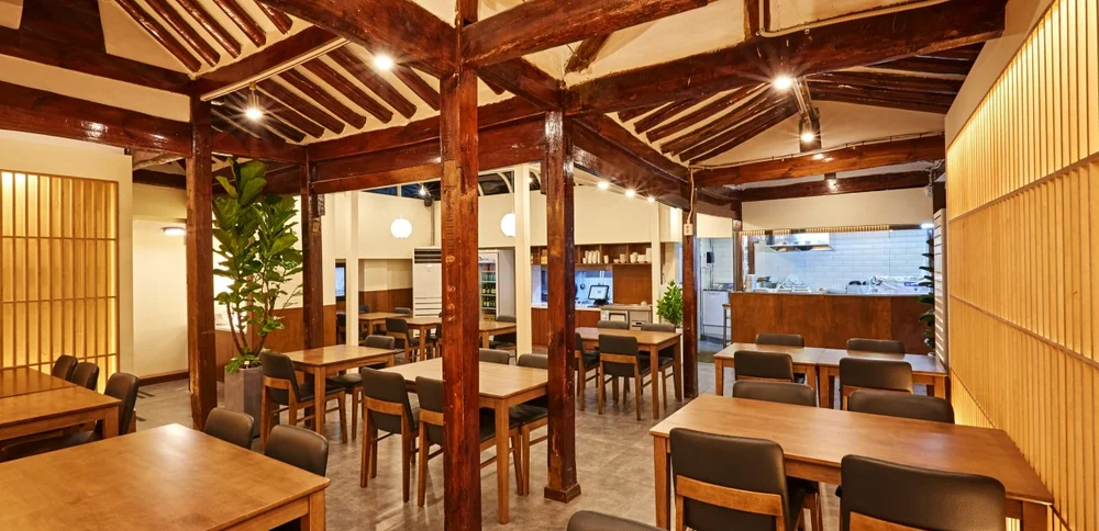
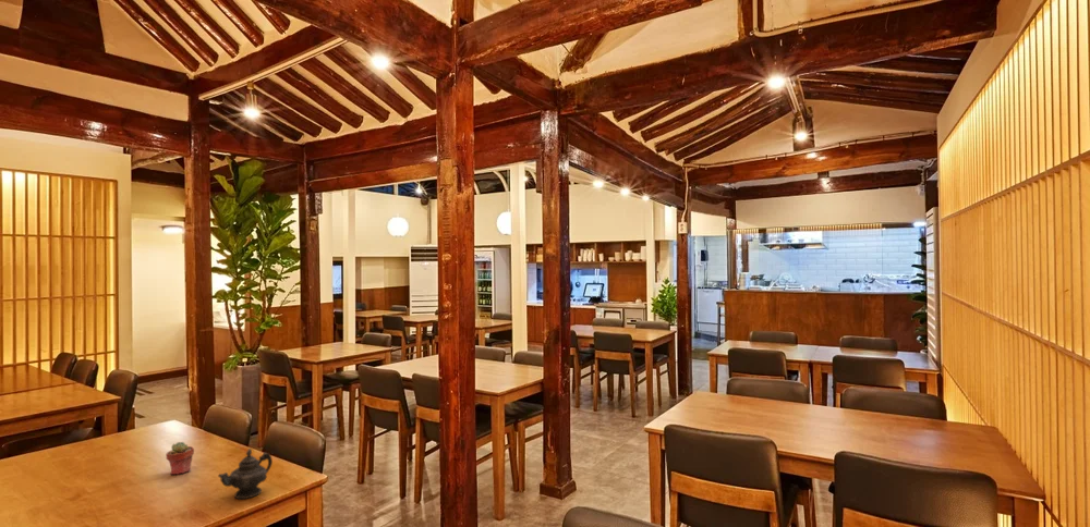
+ teapot (246, 471)
+ potted succulent (180, 456)
